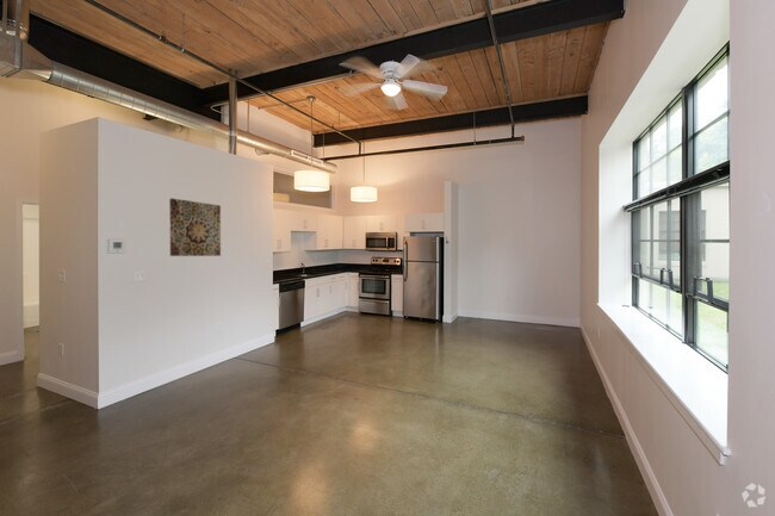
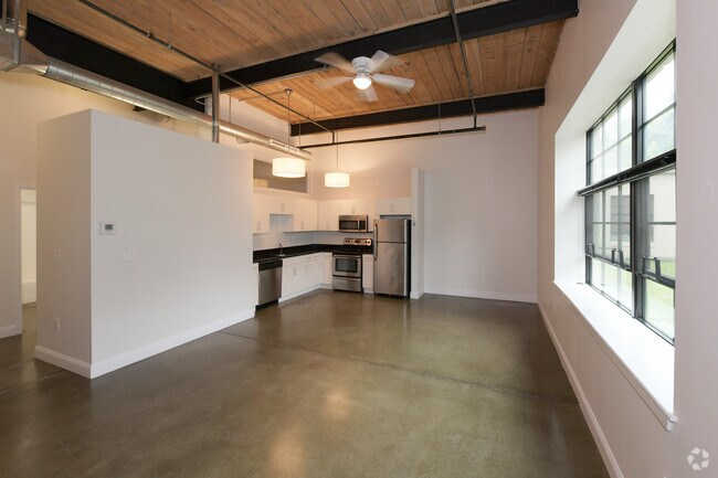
- wall art (197, 229)
